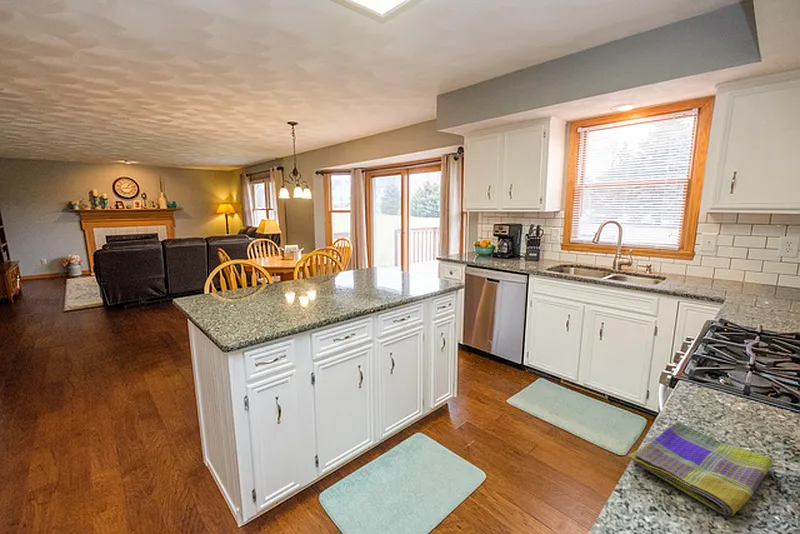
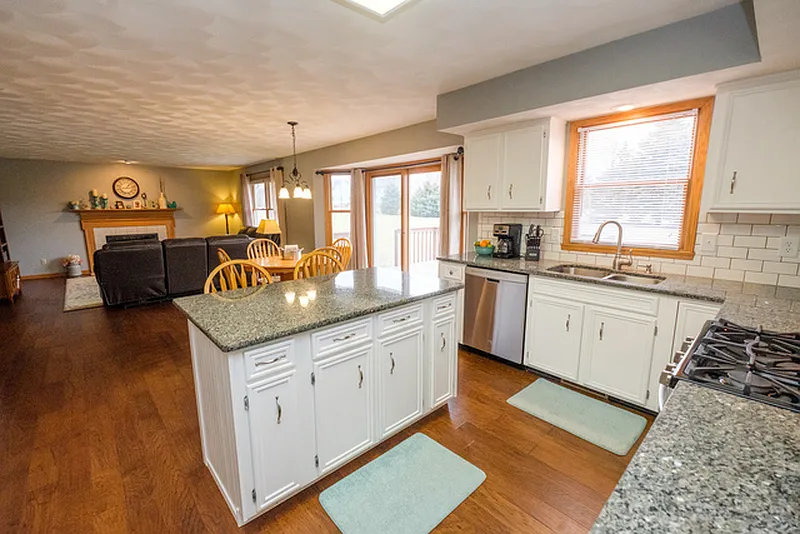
- dish towel (699, 460)
